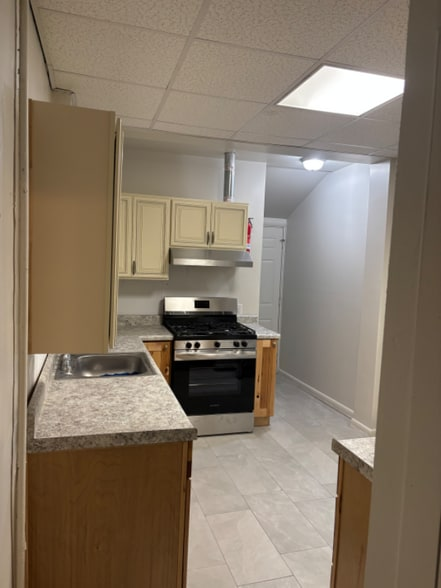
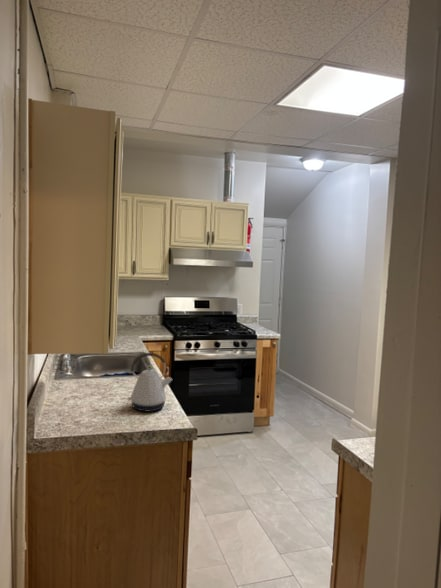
+ kettle (150, 380)
